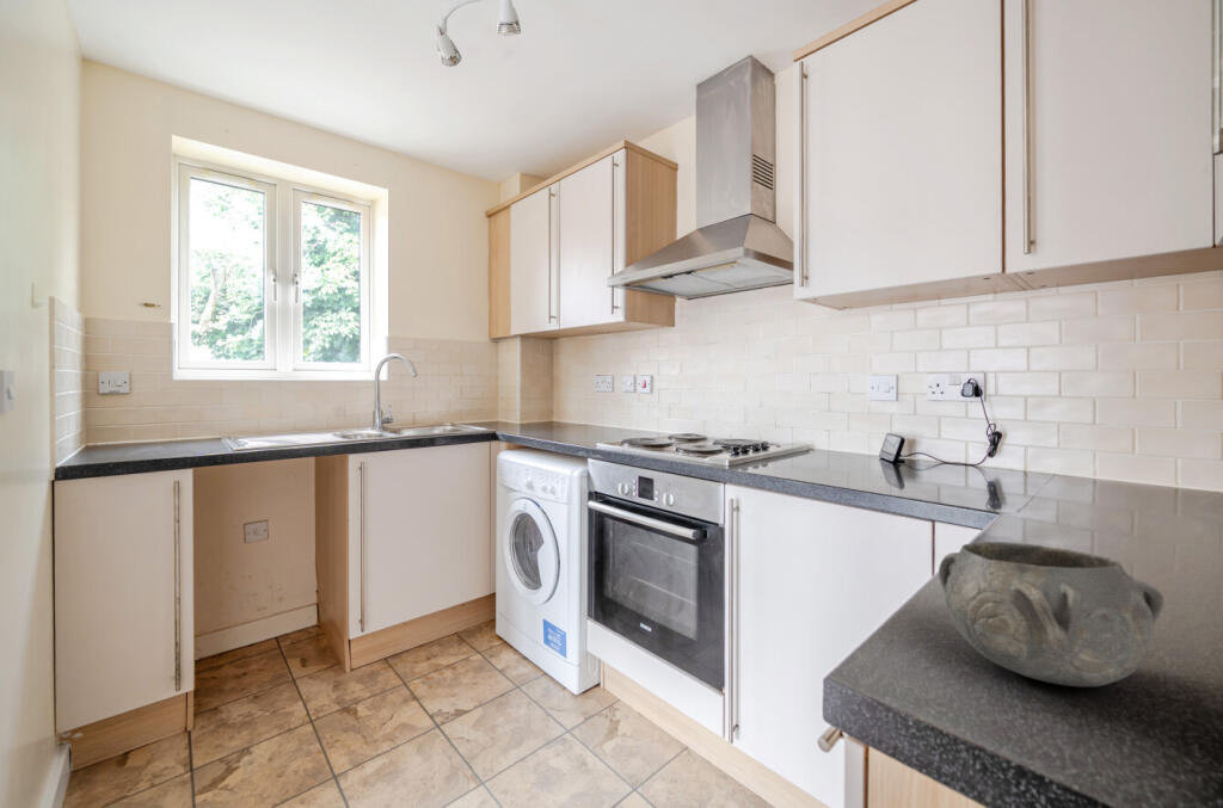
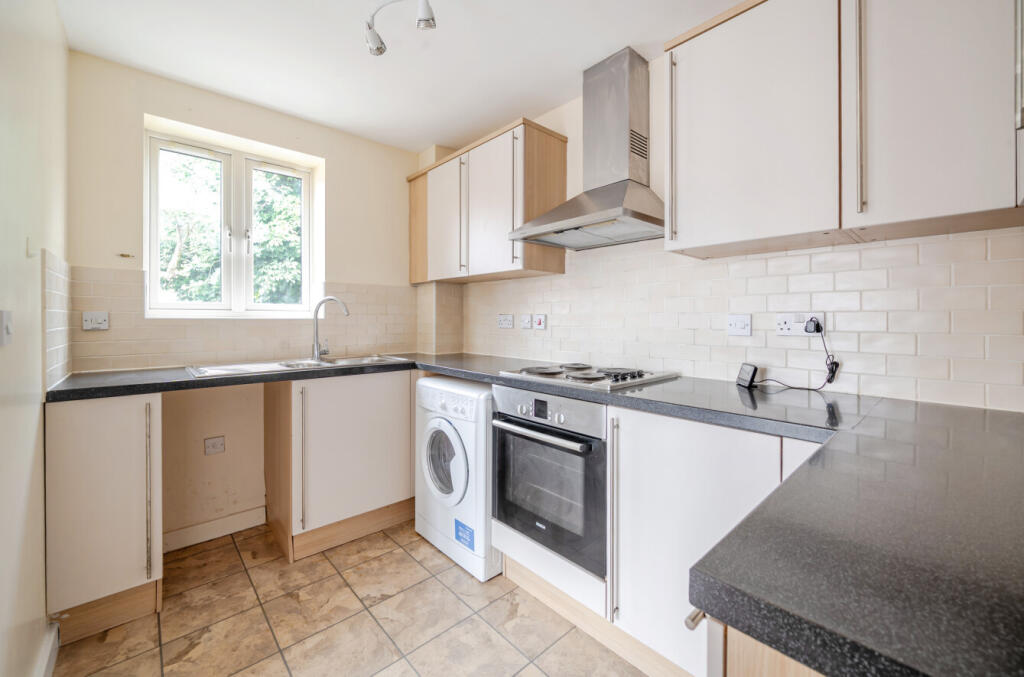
- decorative bowl (1052, 613)
